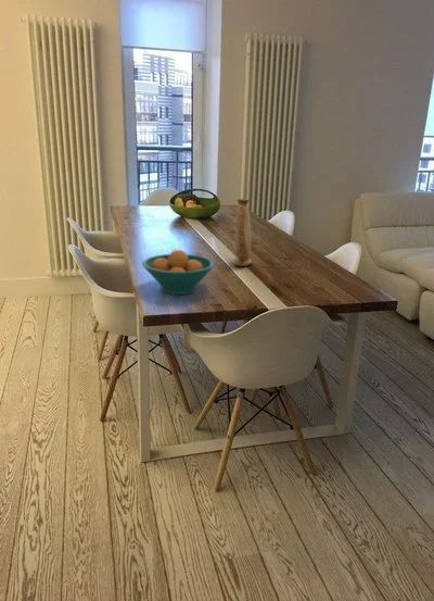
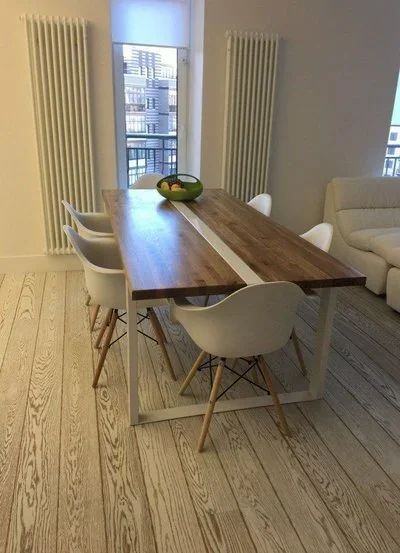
- vase (243, 231)
- fruit bowl (178, 270)
